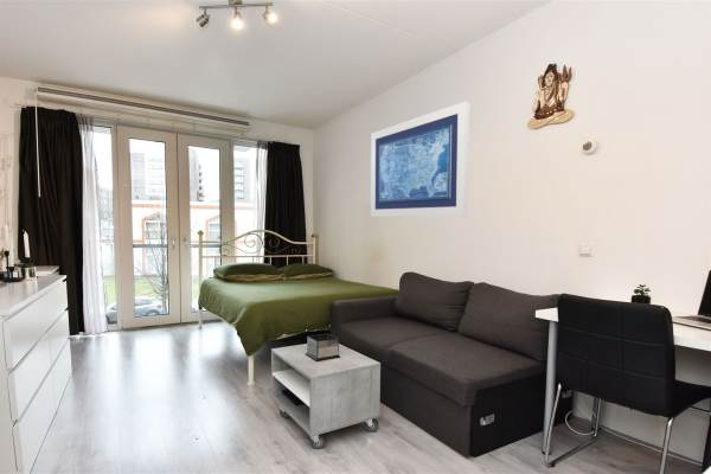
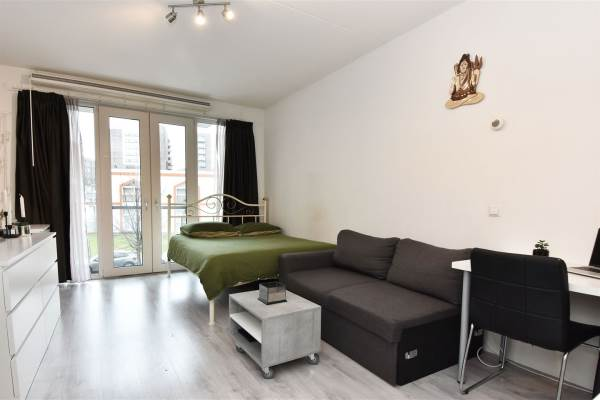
- wall art (411, 168)
